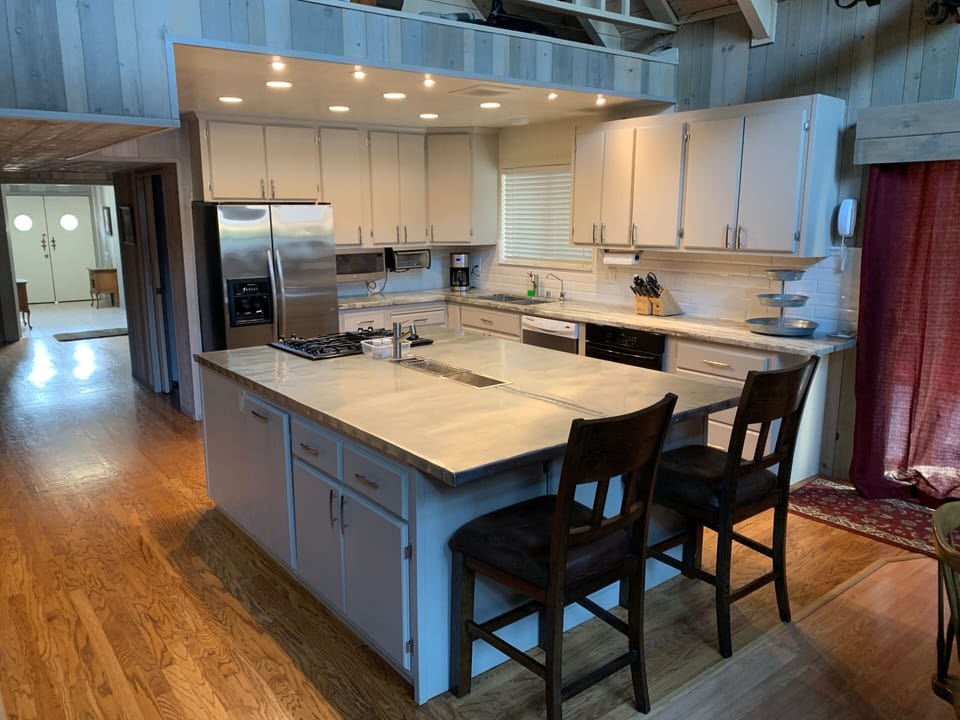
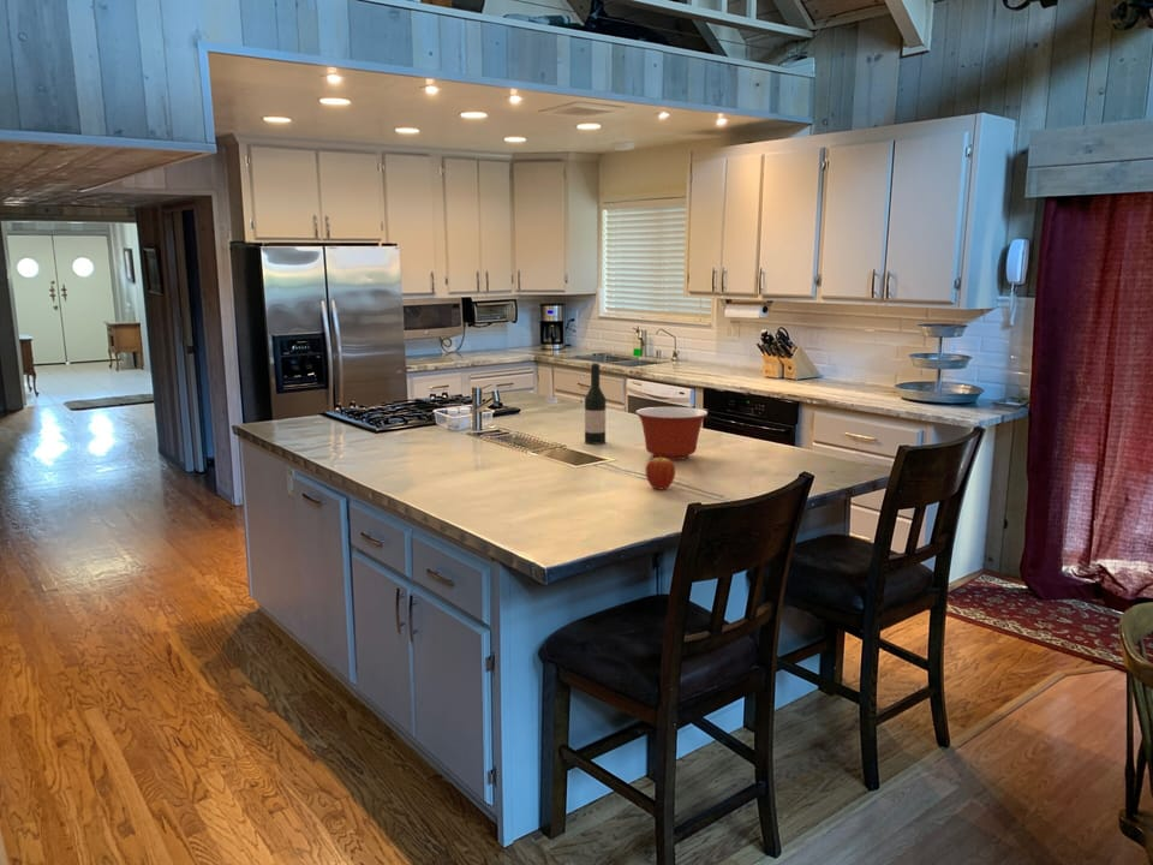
+ fruit (659, 471)
+ mixing bowl (670, 434)
+ wine bottle (595, 402)
